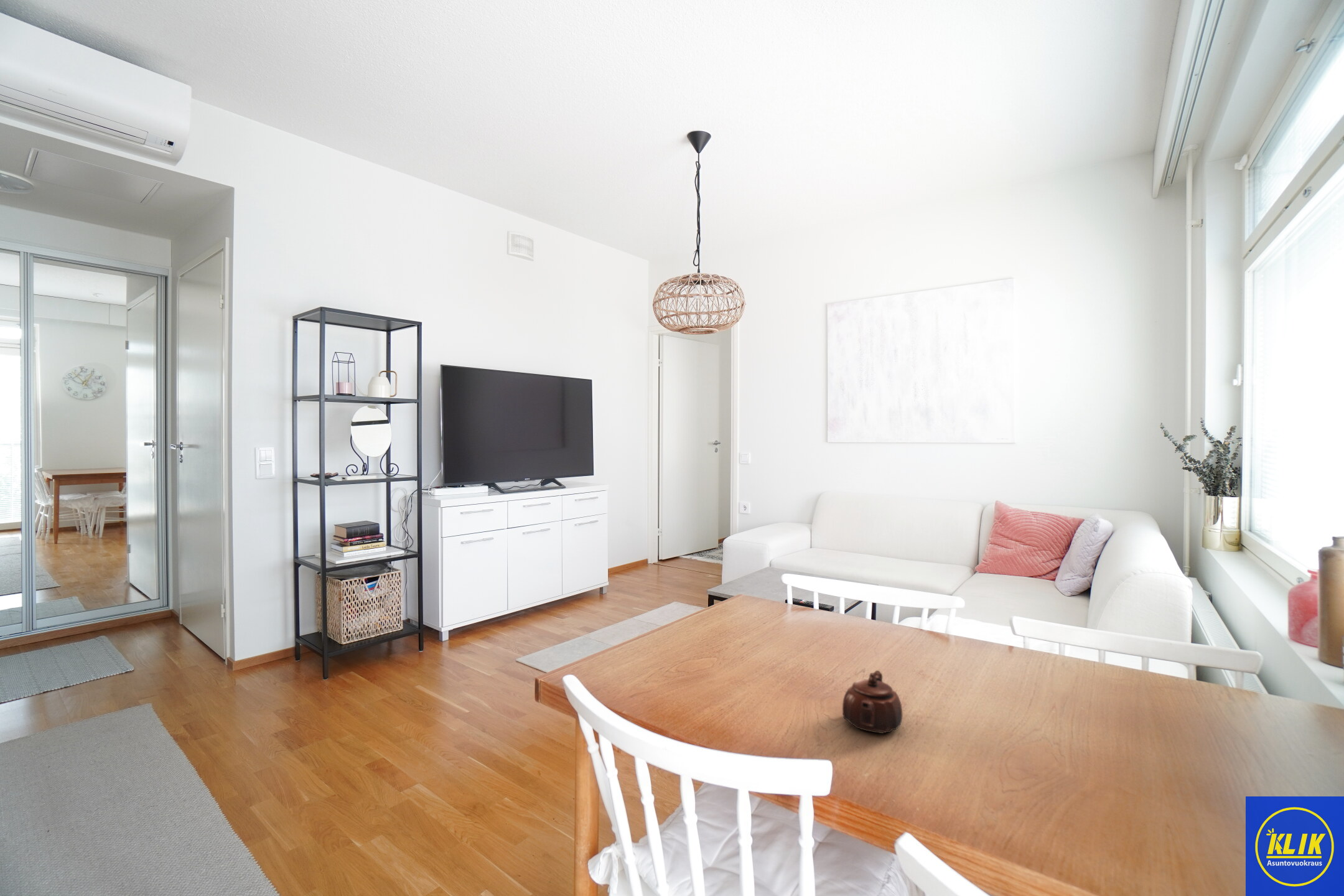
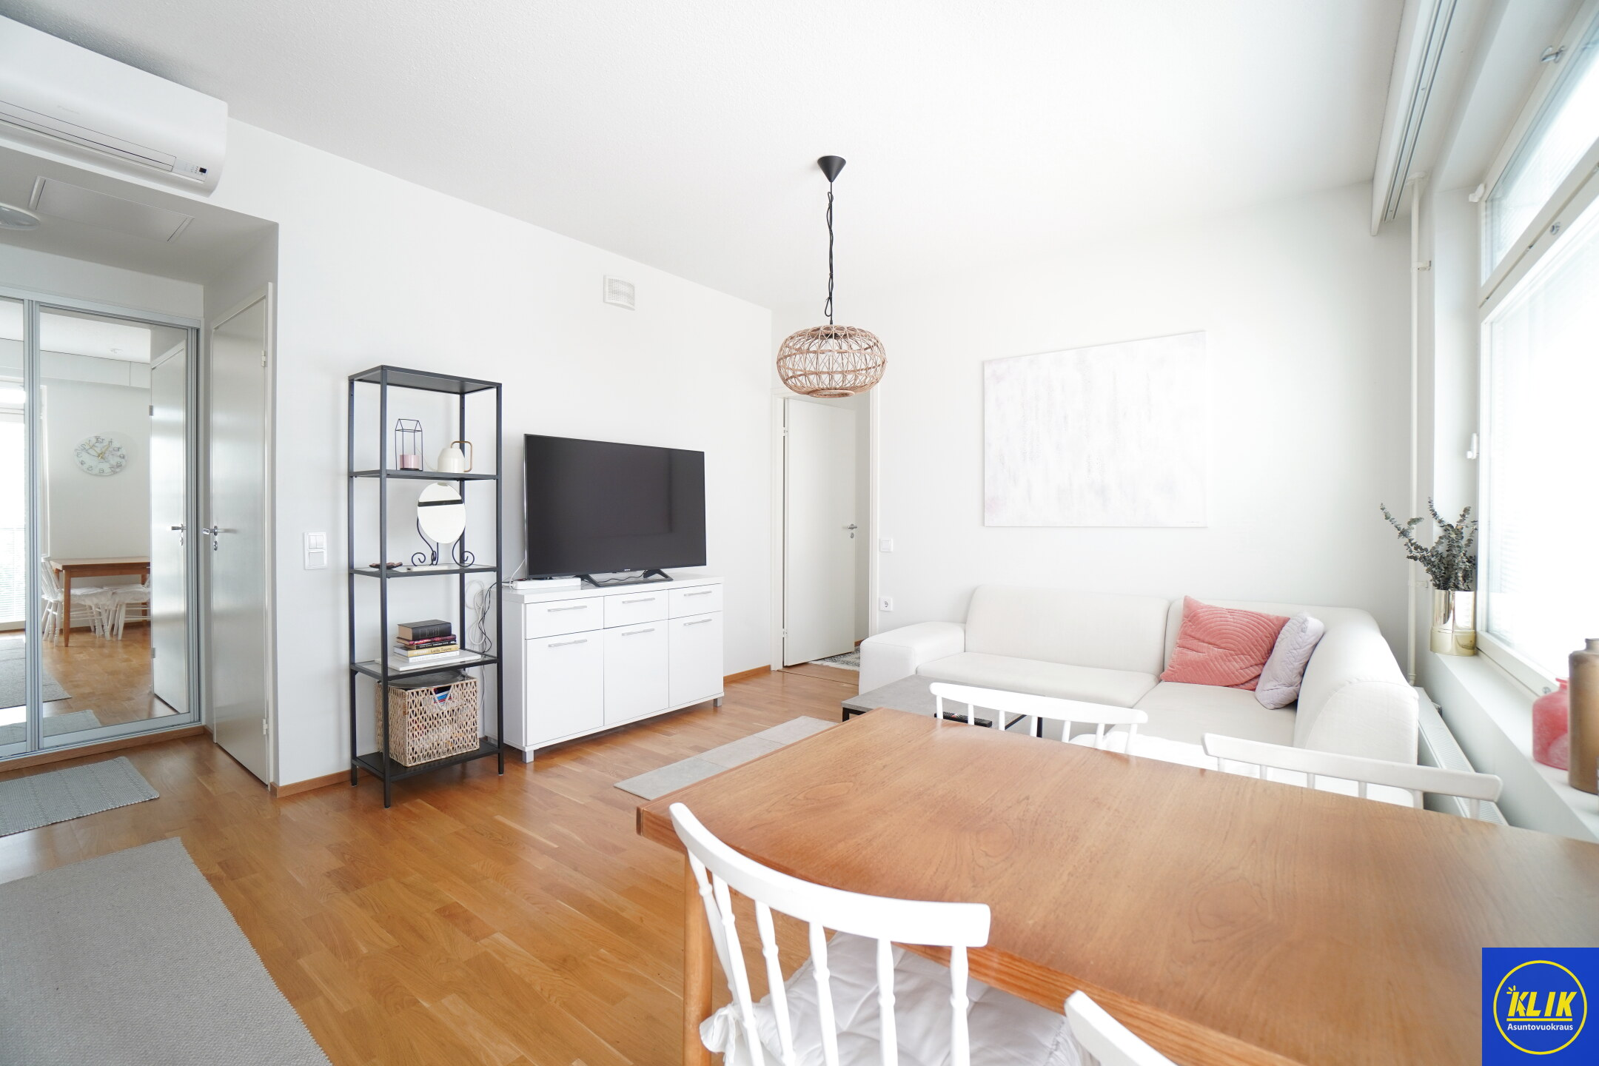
- teapot (872, 697)
